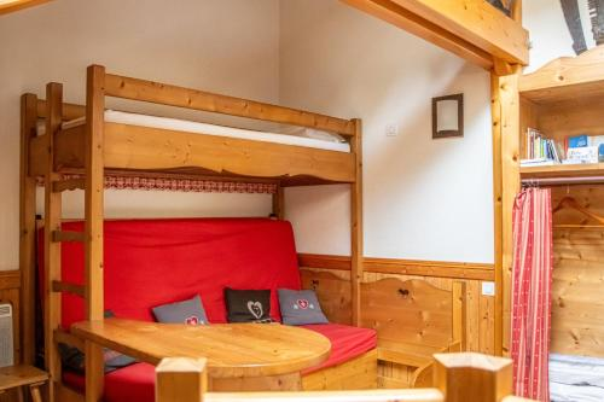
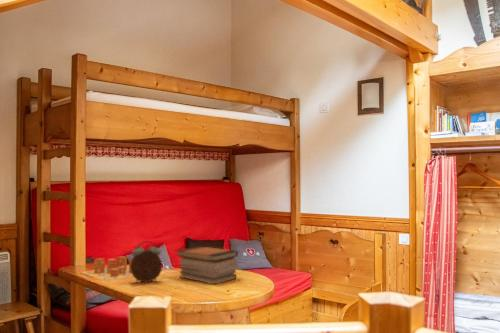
+ book stack (207, 264)
+ candle (118, 265)
+ alarm clock (146, 261)
